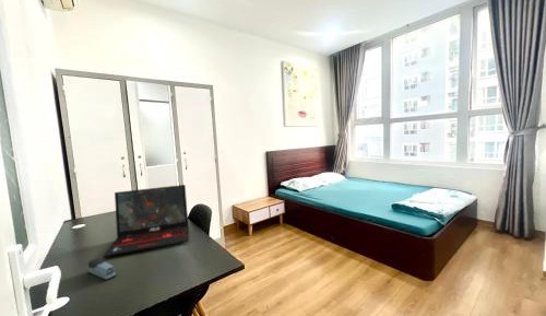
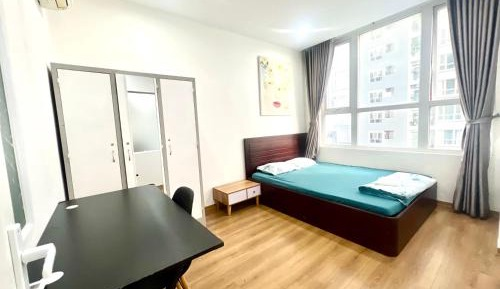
- laptop (150, 215)
- stapler (100, 268)
